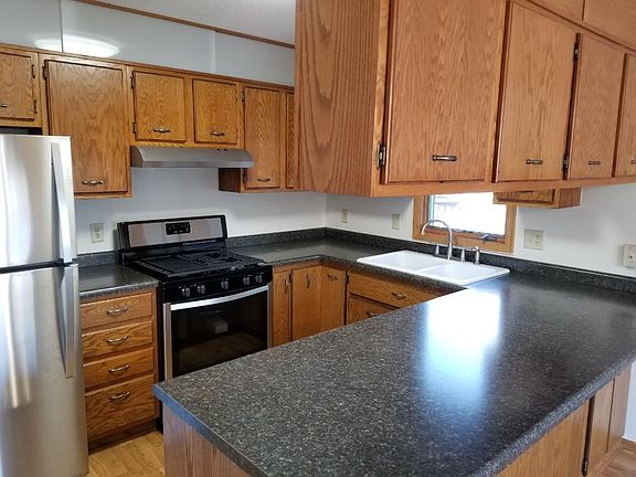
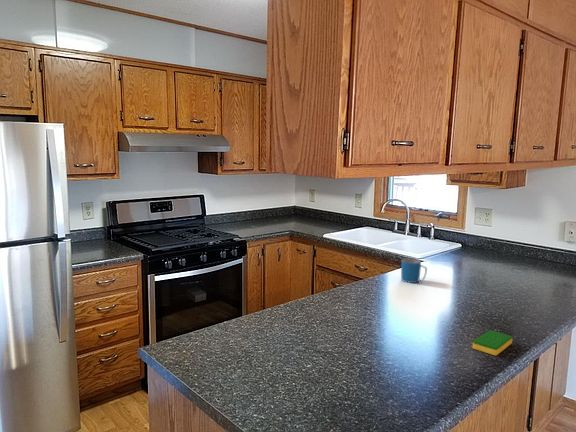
+ mug (414, 271)
+ dish sponge (492, 342)
